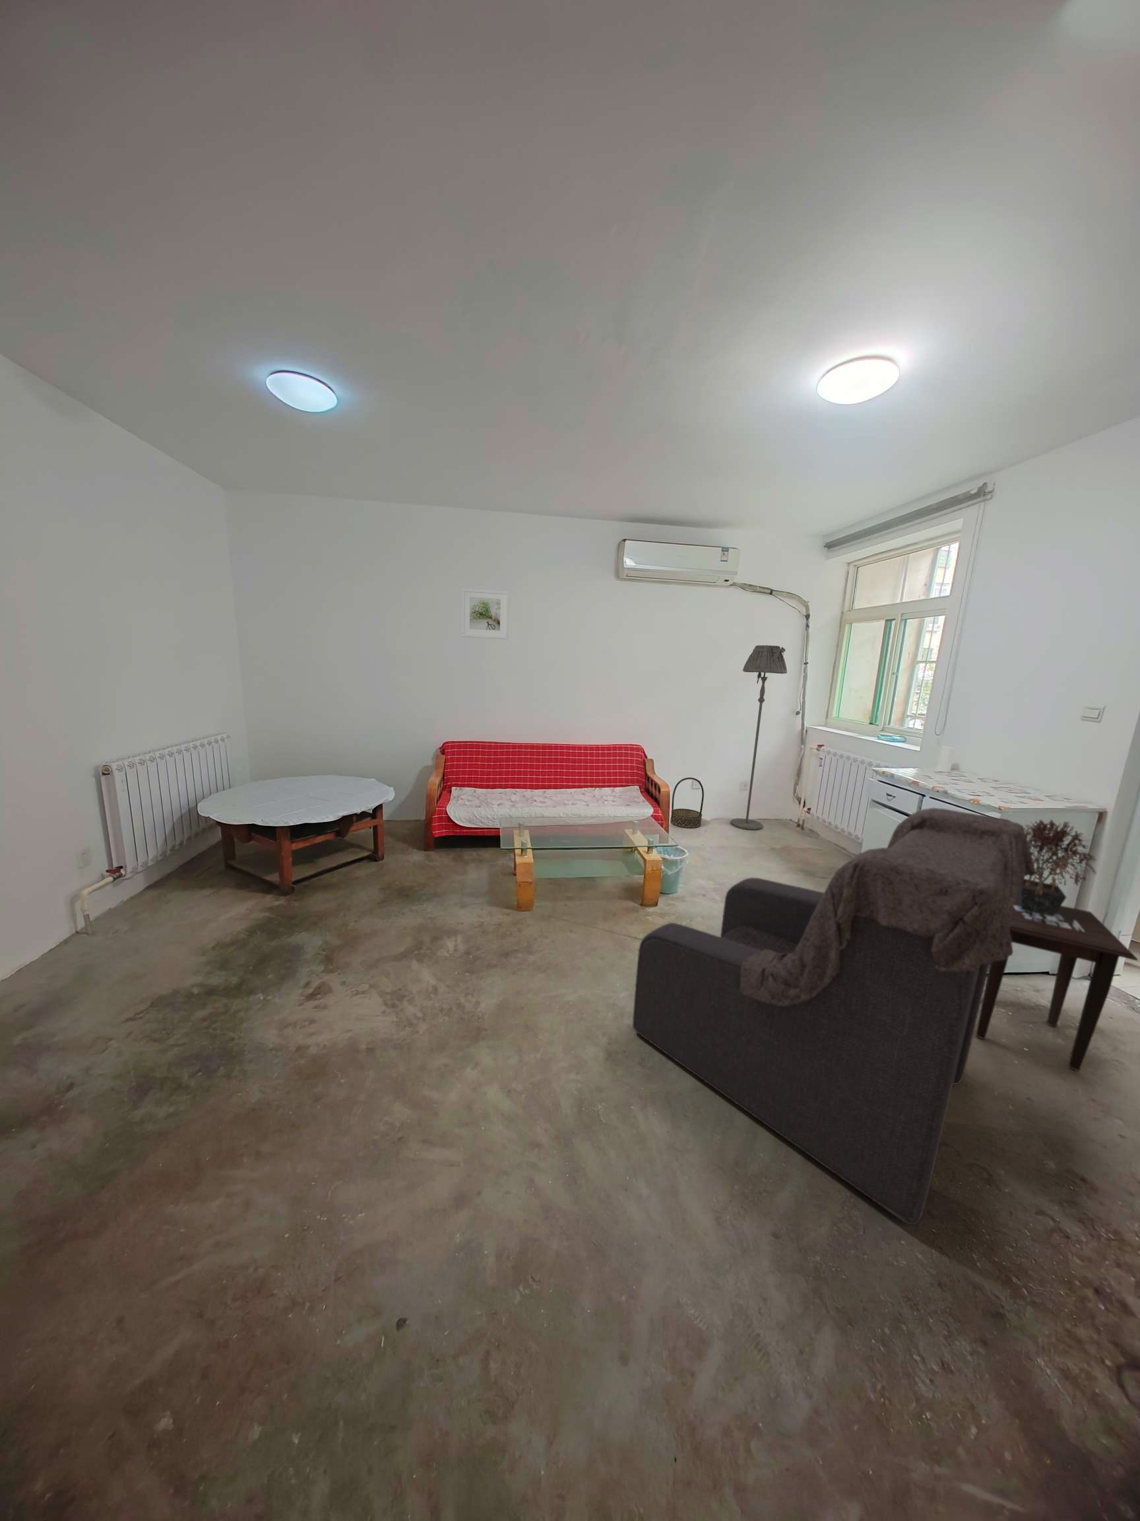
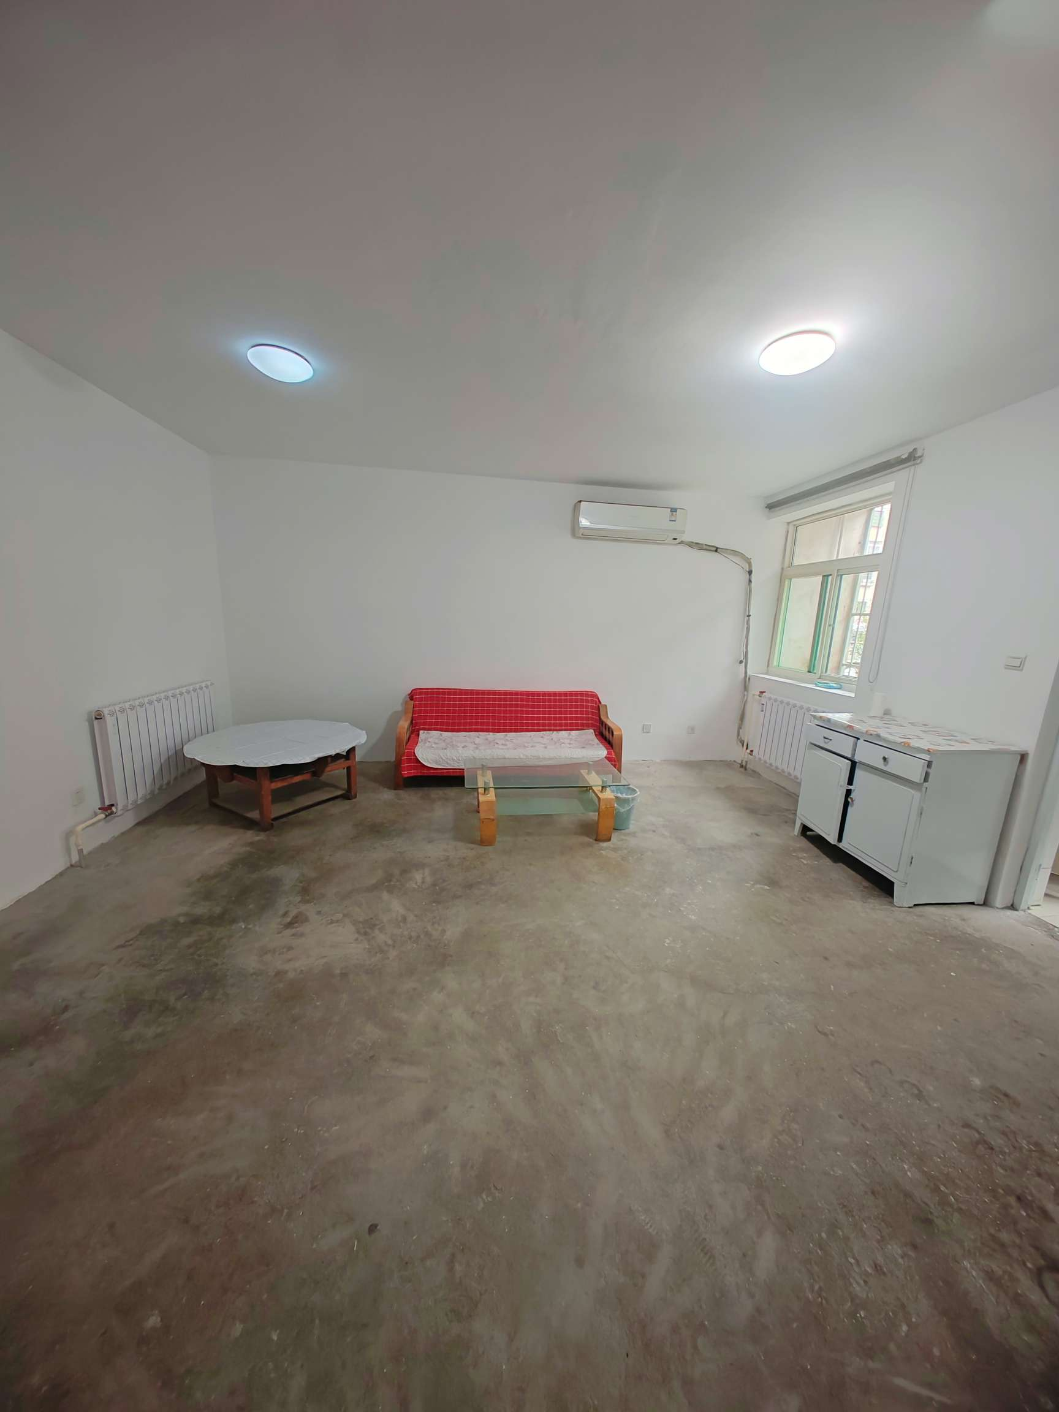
- potted plant (1044, 867)
- floor lamp (756, 738)
- side table (1055, 977)
- basket (686, 808)
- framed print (485, 614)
- armchair (818, 939)
